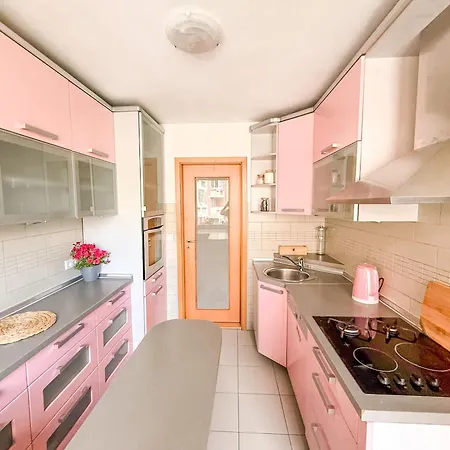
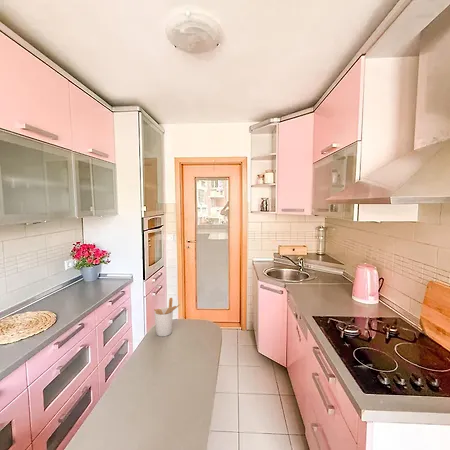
+ utensil holder (167, 317)
